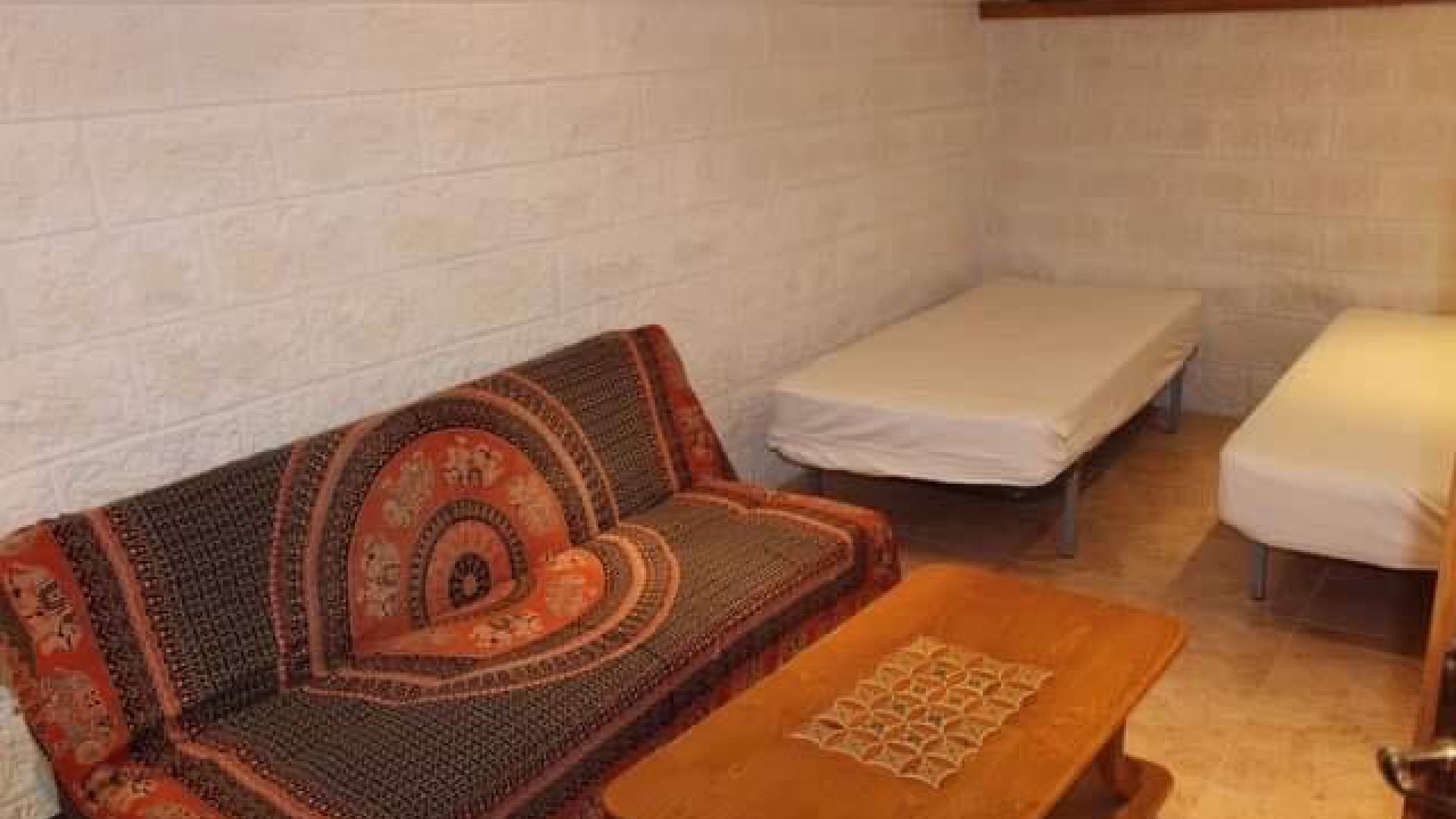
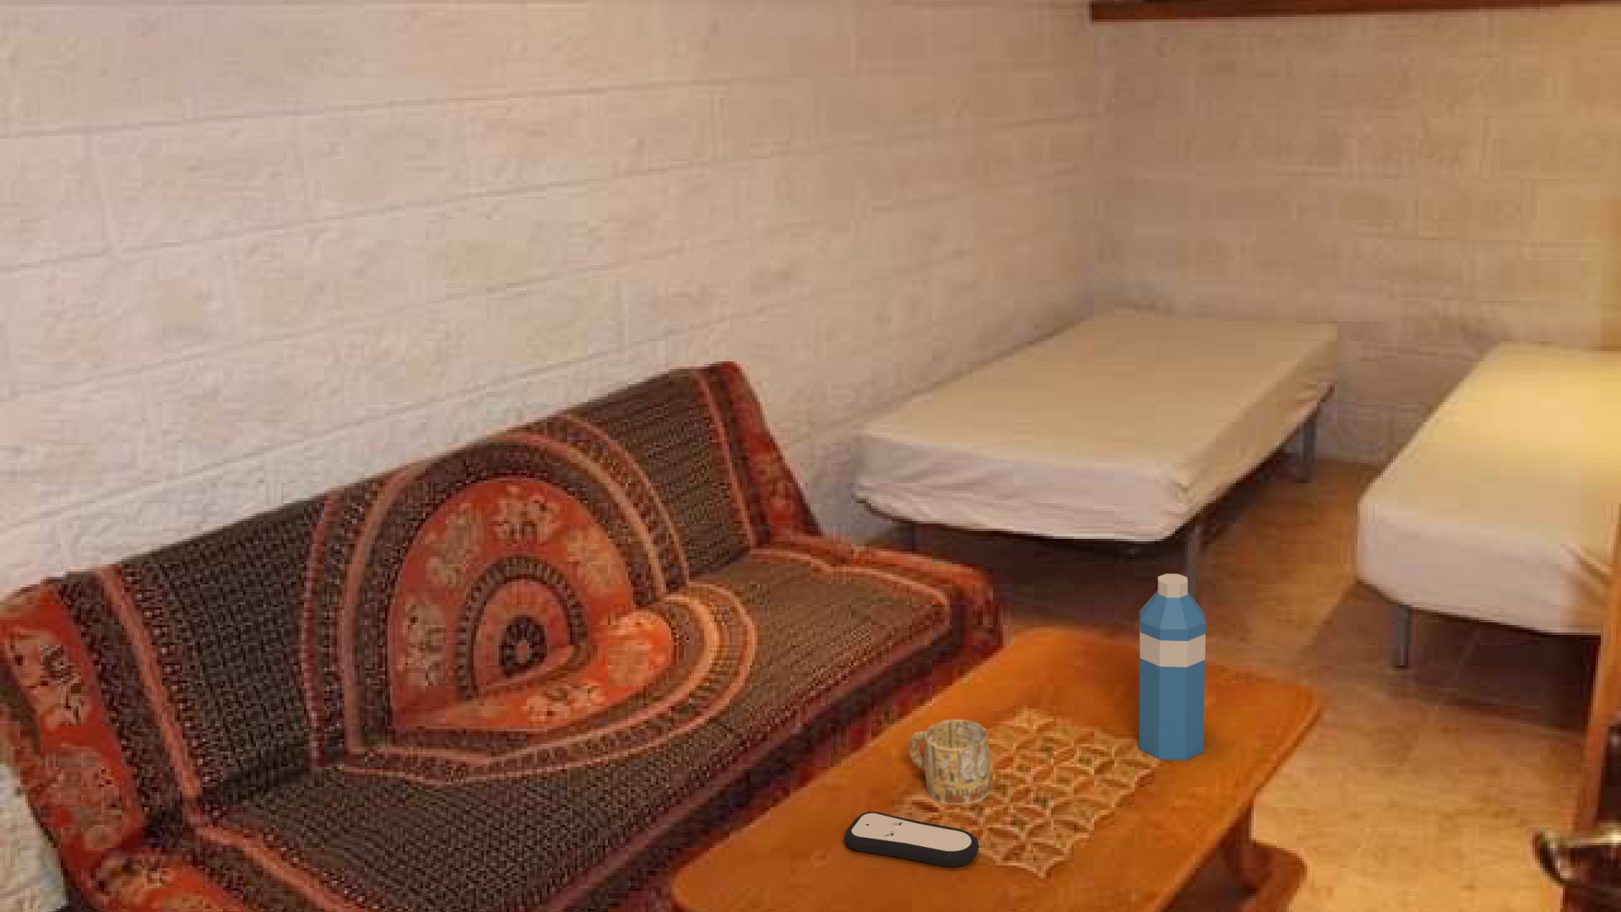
+ remote control (912, 839)
+ mug (945, 759)
+ water bottle (1171, 663)
